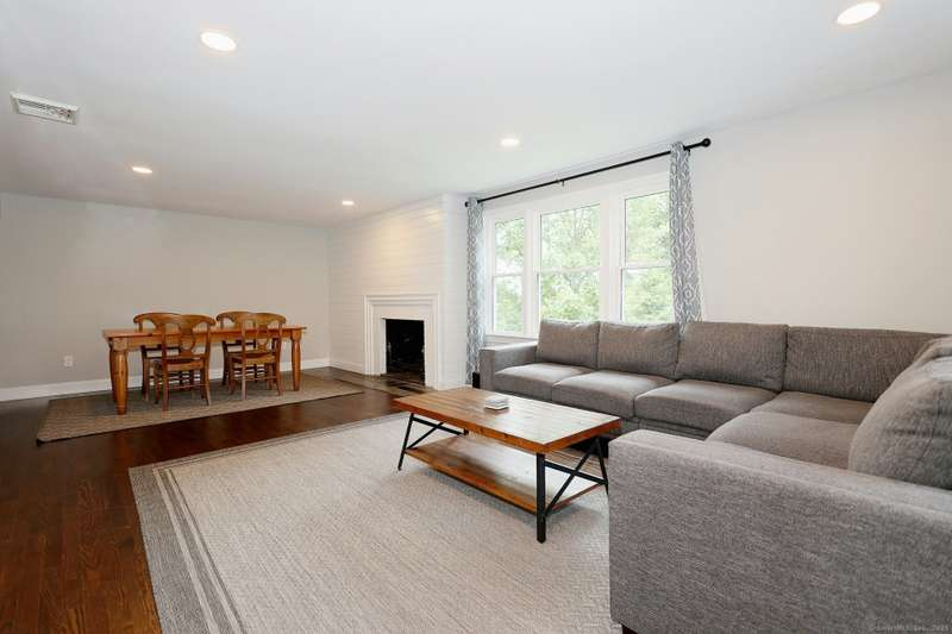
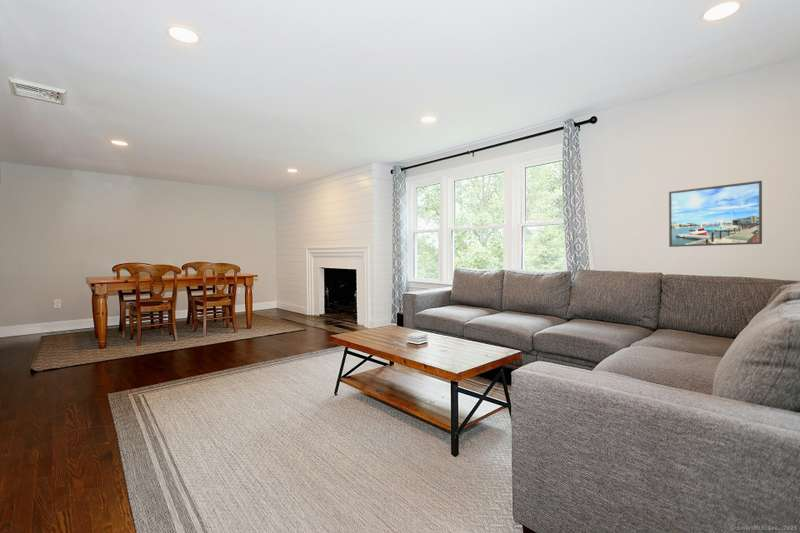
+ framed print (712, 216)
